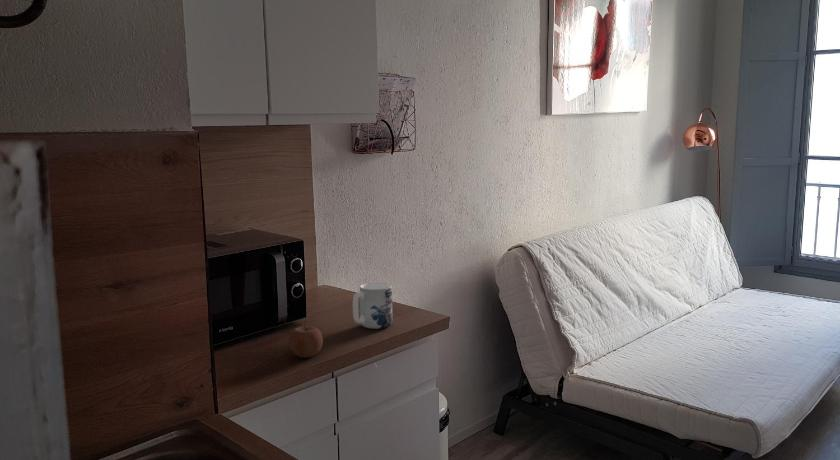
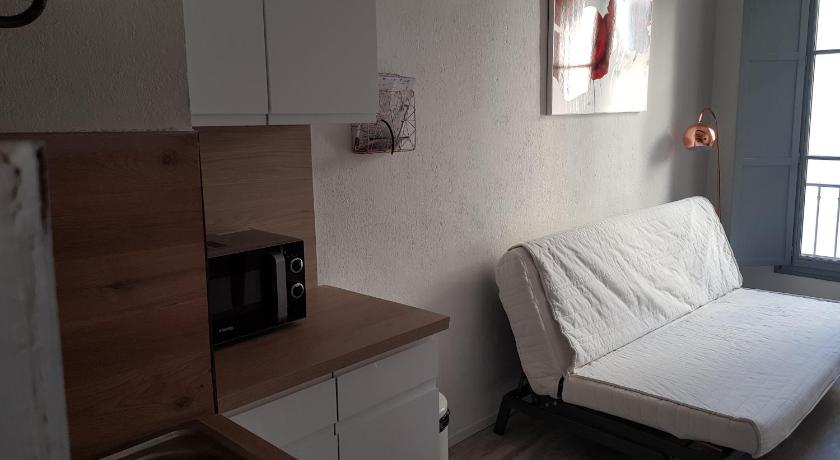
- apple (305, 340)
- mug (374, 306)
